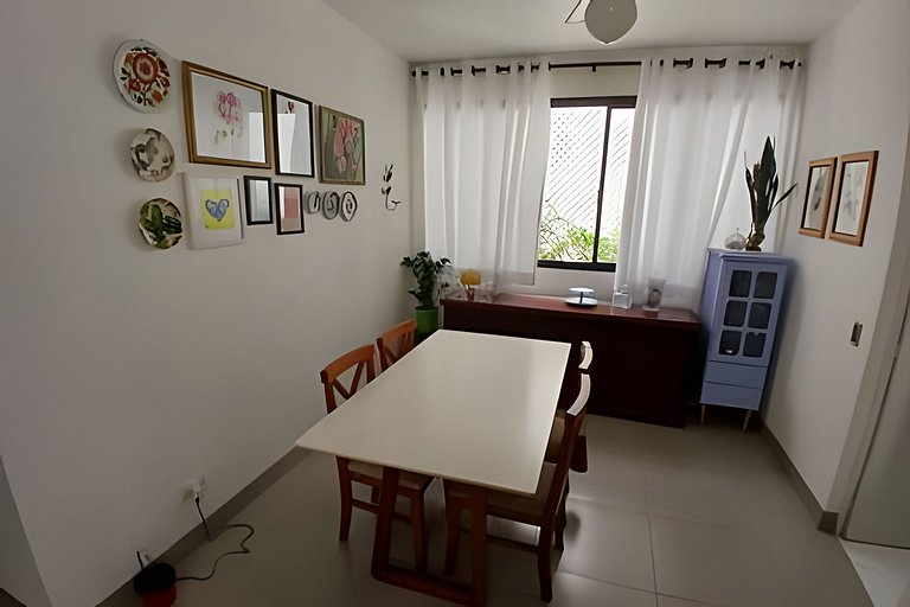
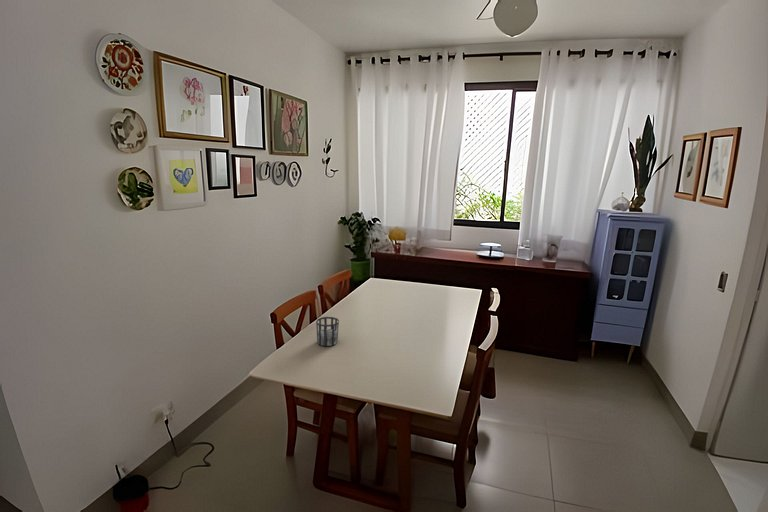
+ cup (327, 331)
